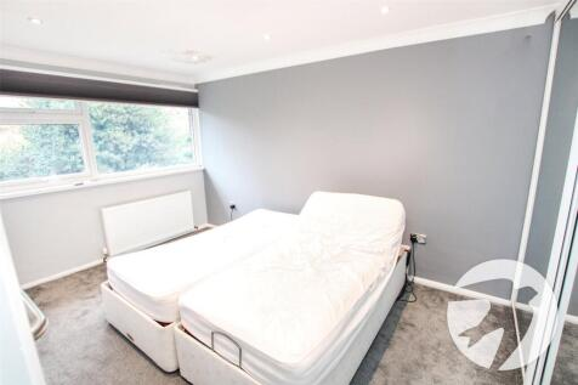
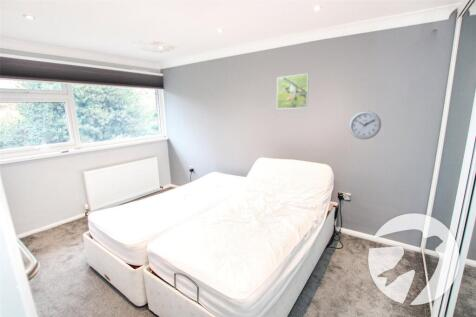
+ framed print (292, 92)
+ wall clock (364, 125)
